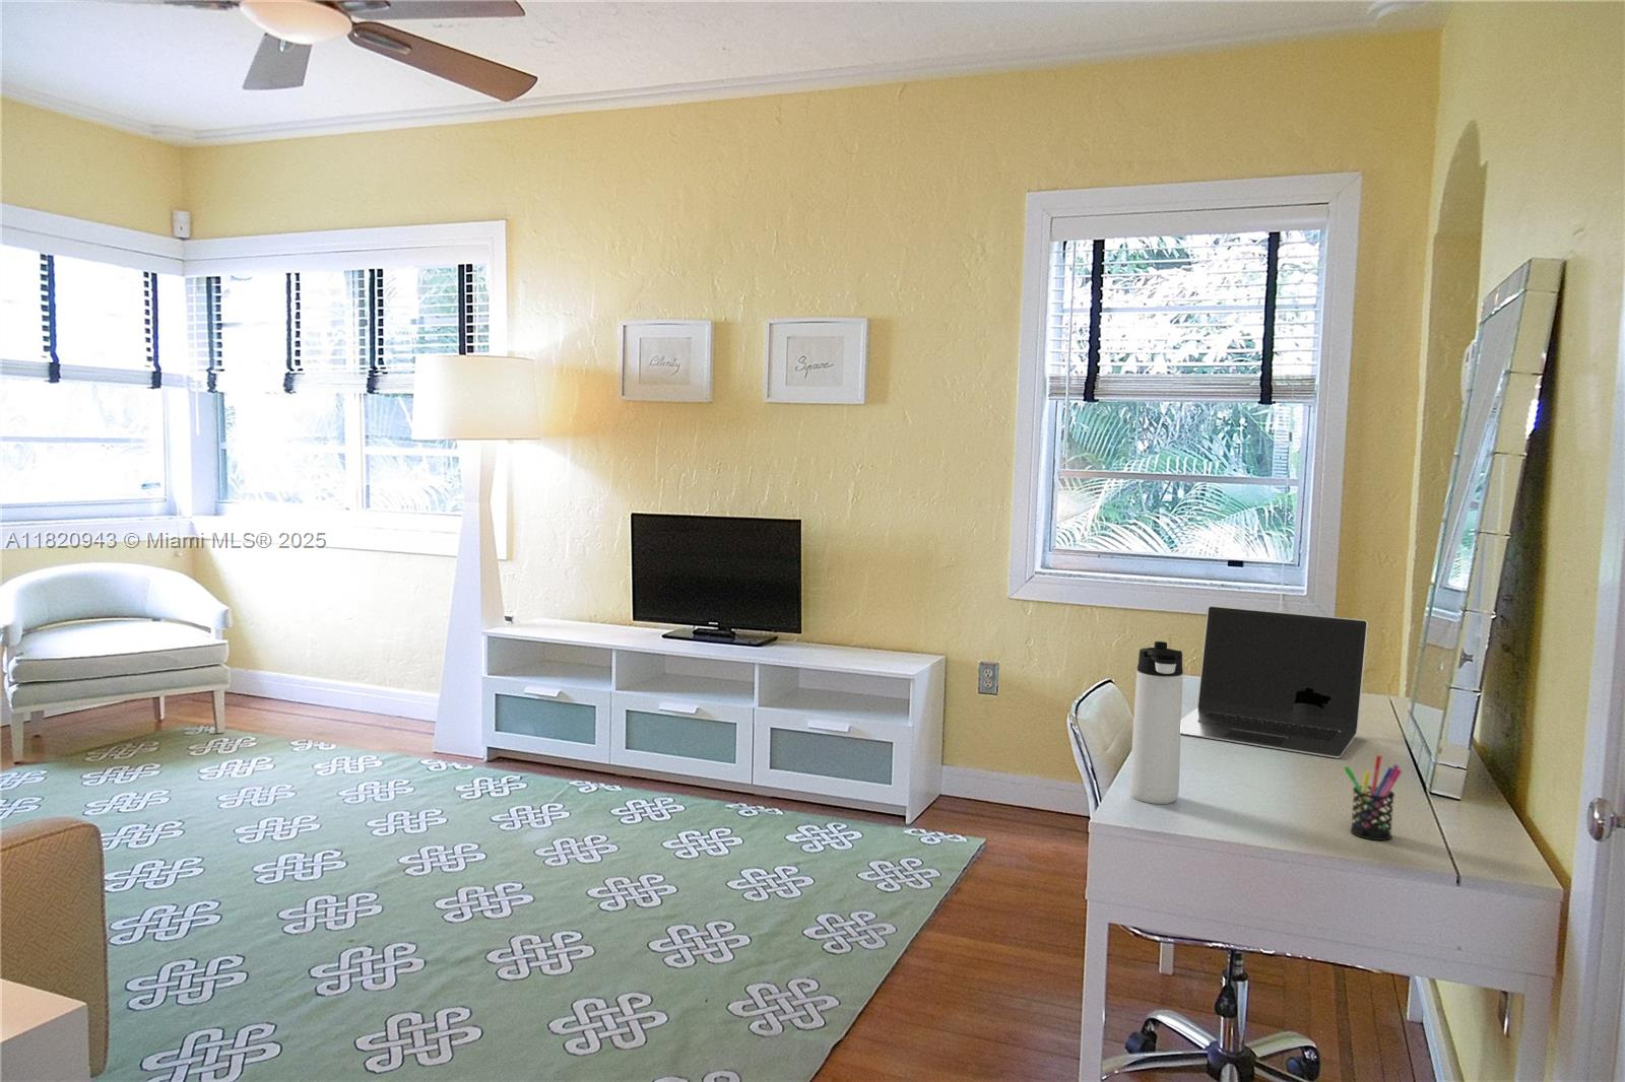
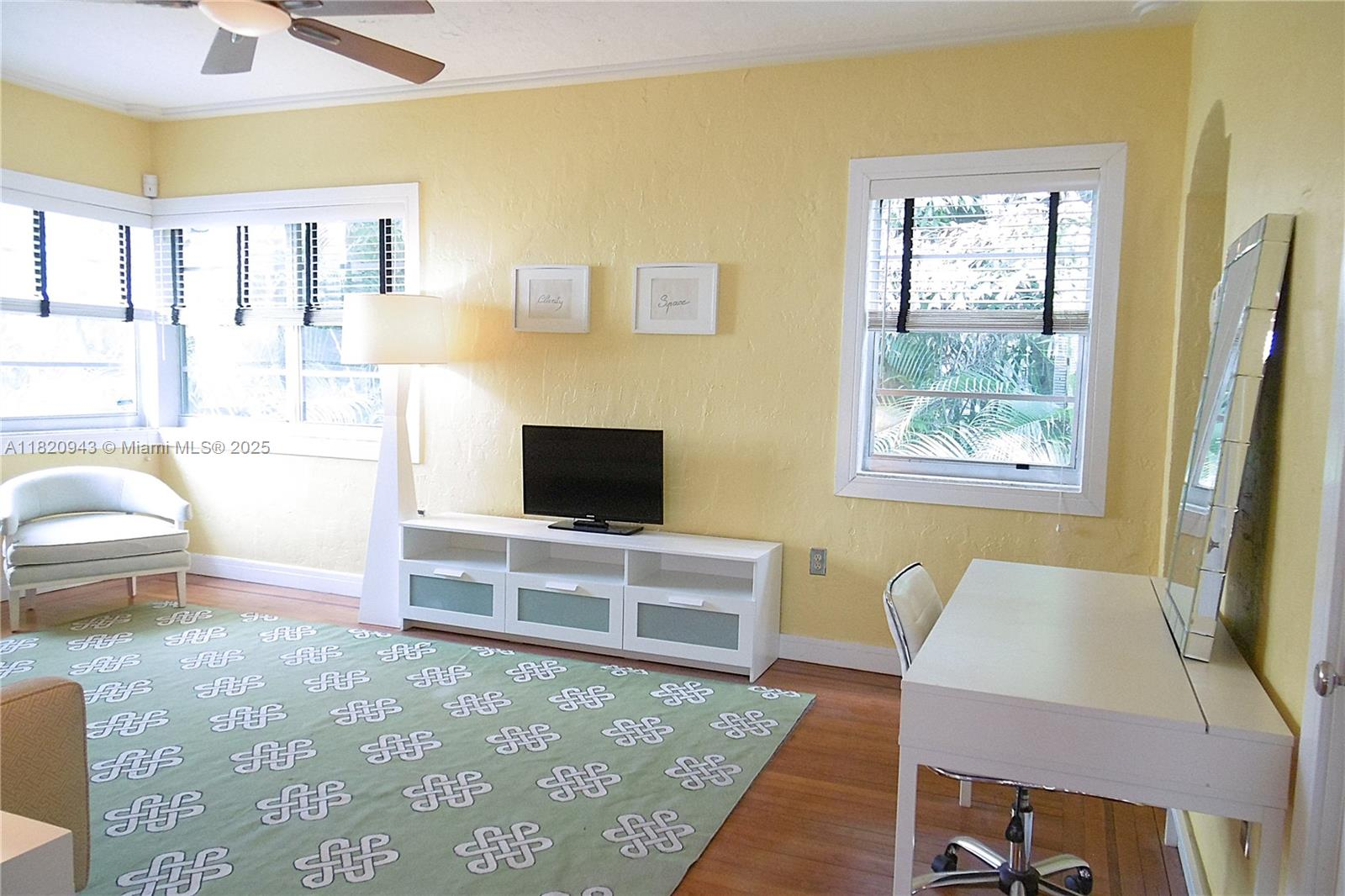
- thermos bottle (1159, 722)
- pen holder (1368, 795)
- laptop (1267, 675)
